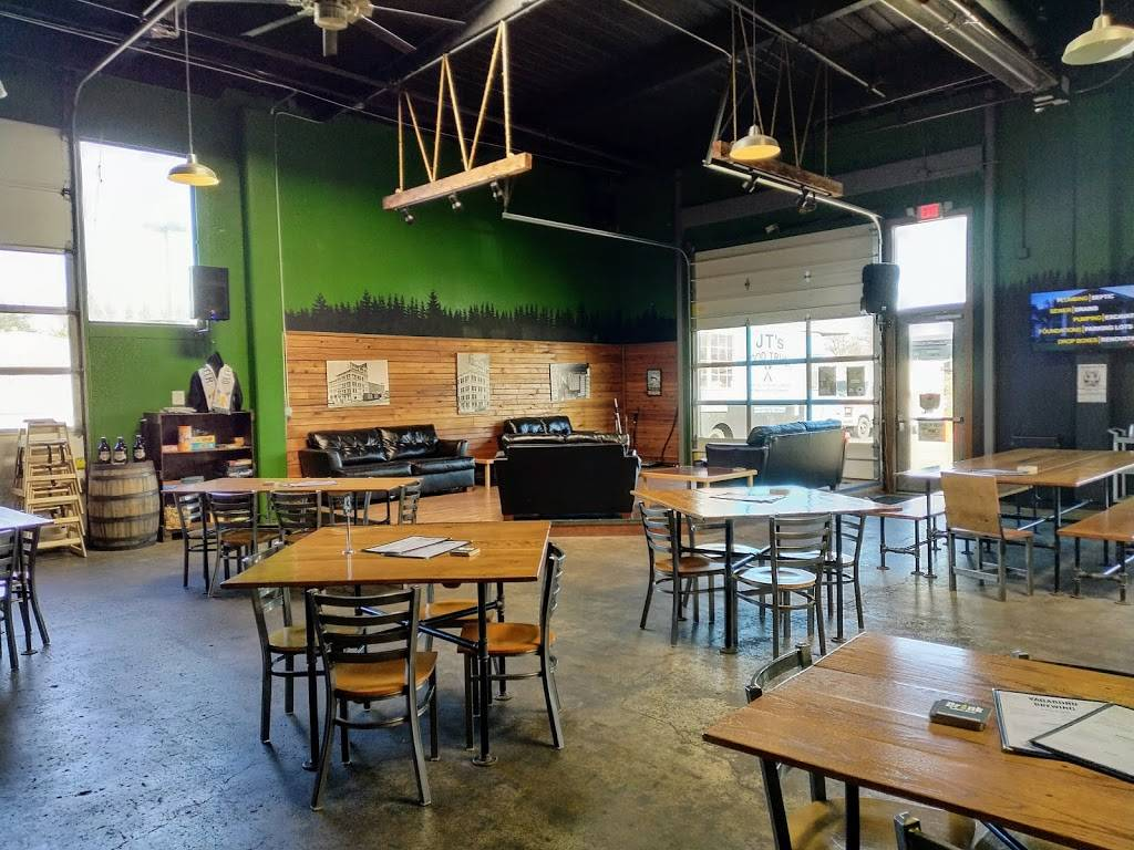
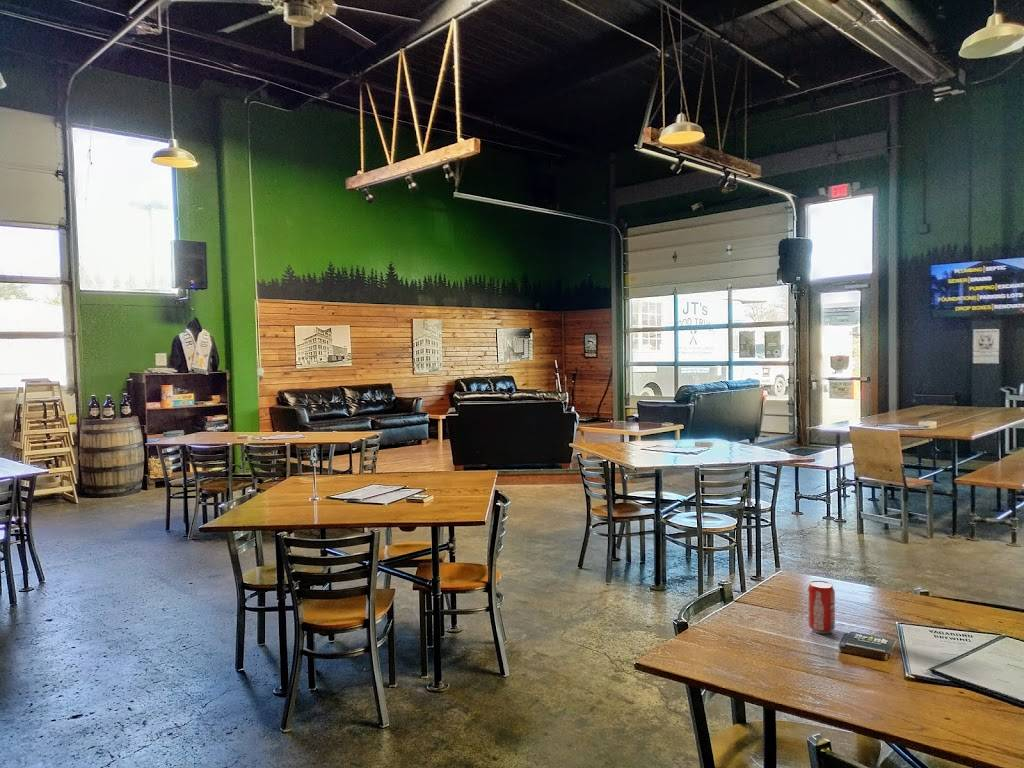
+ beverage can (821, 607)
